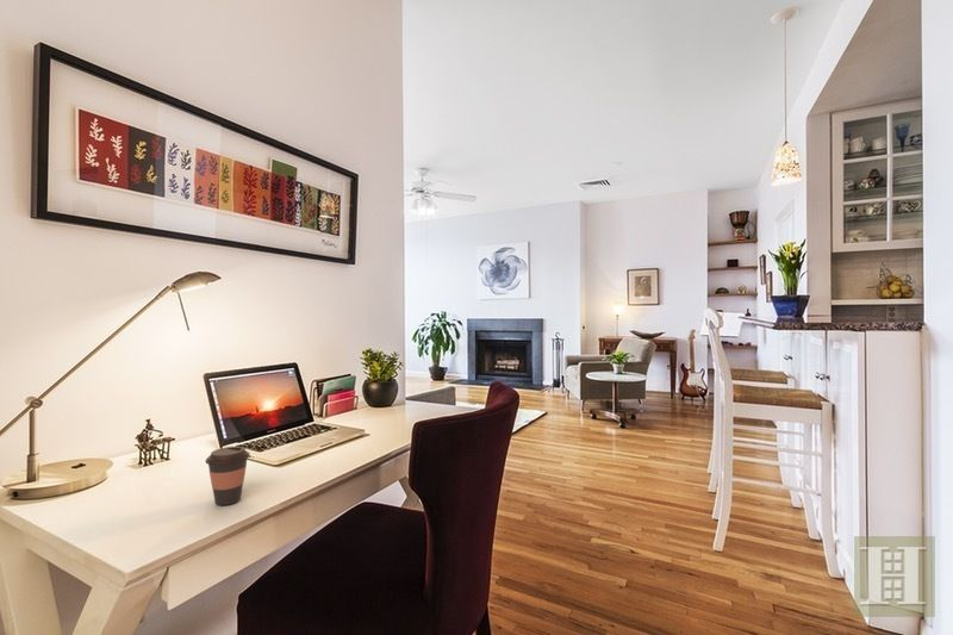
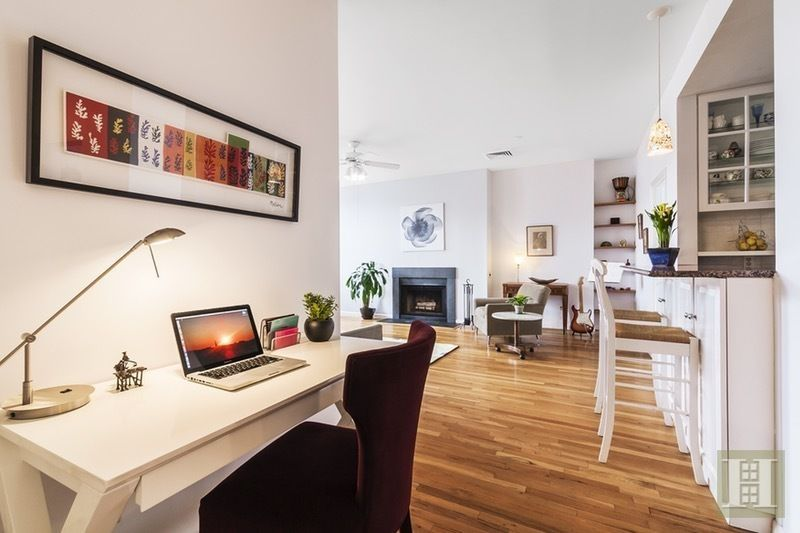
- coffee cup (228, 475)
